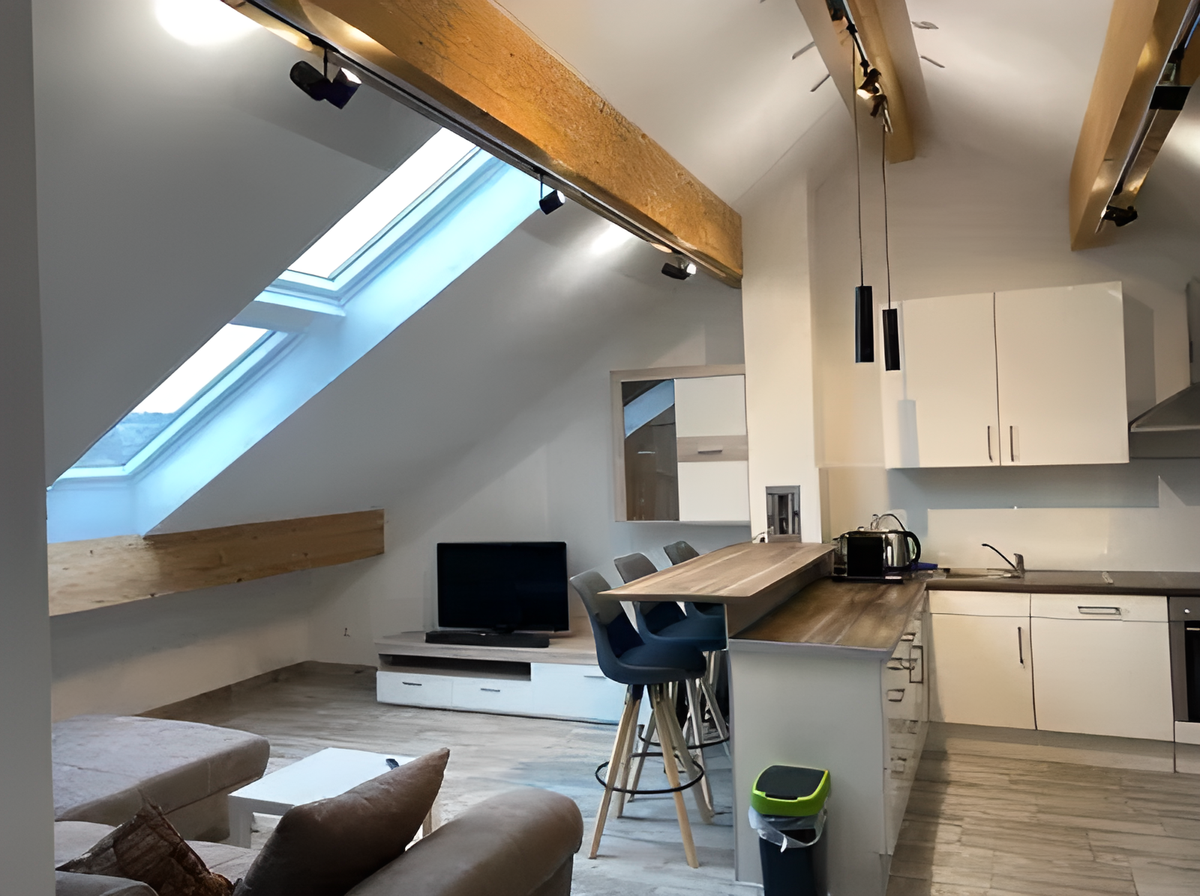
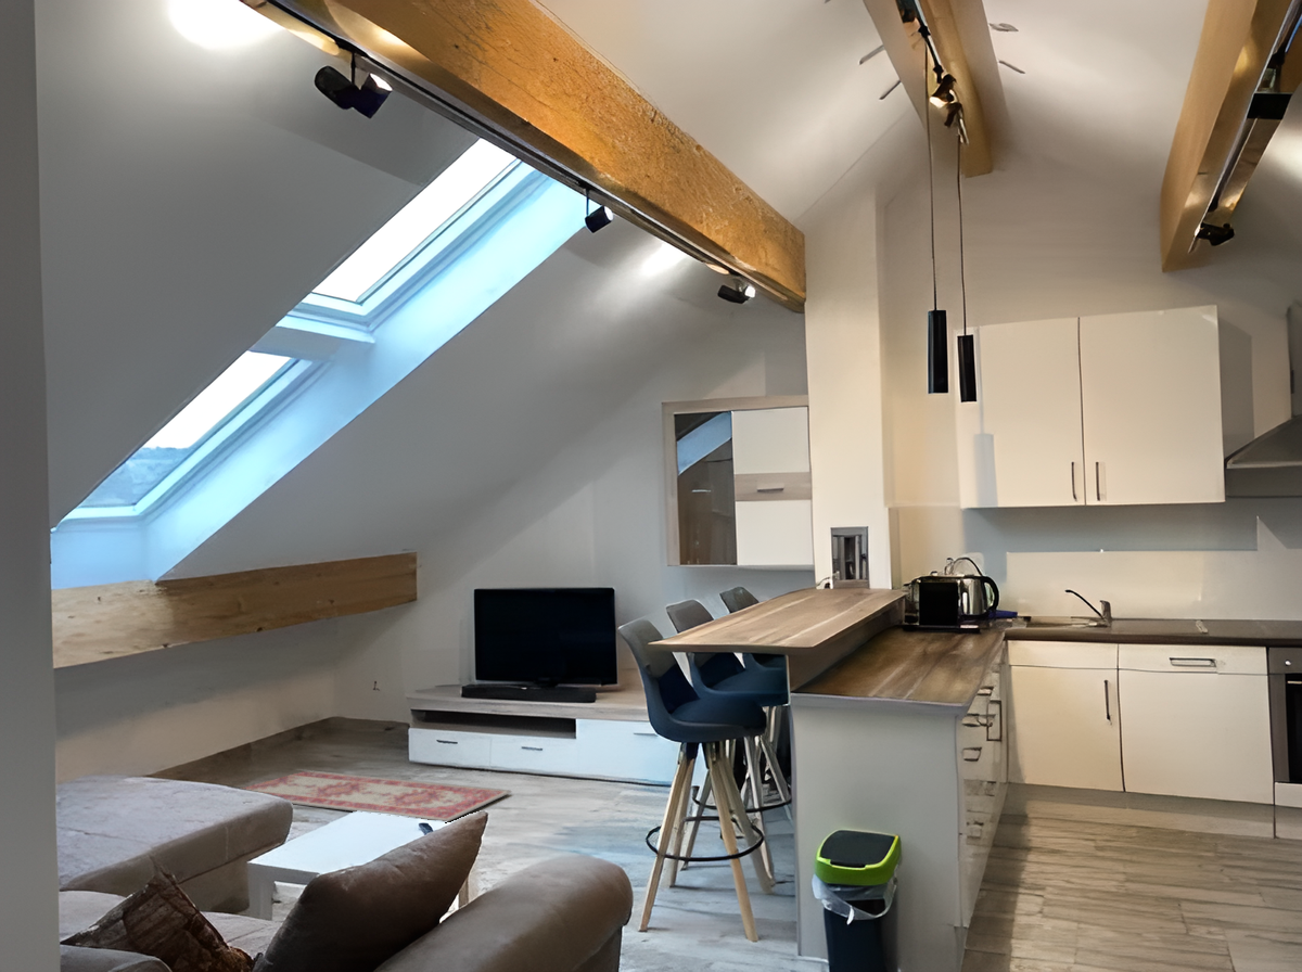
+ rug (337, 790)
